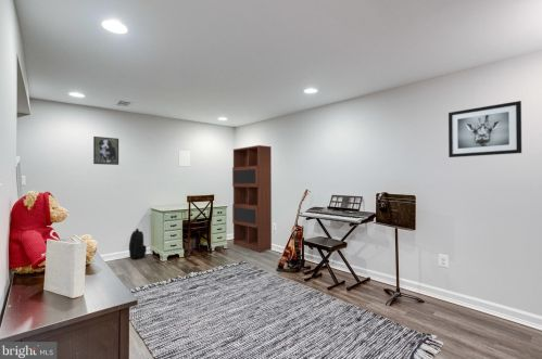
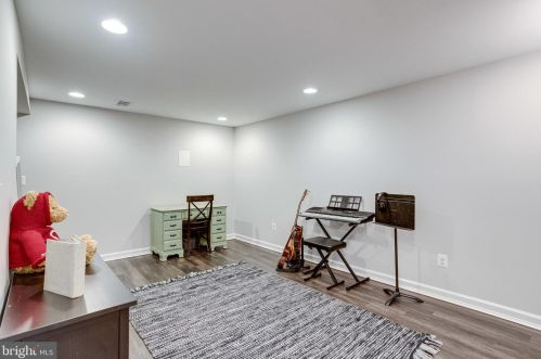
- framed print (106, 151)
- wall art (482, 131)
- bookcase (251, 196)
- backpack (137, 243)
